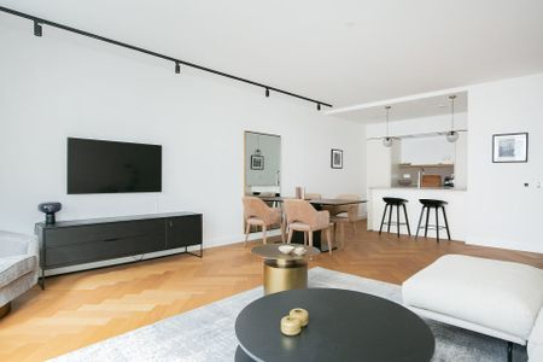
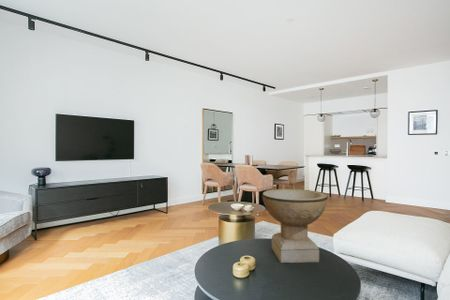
+ decorative bowl (293, 224)
